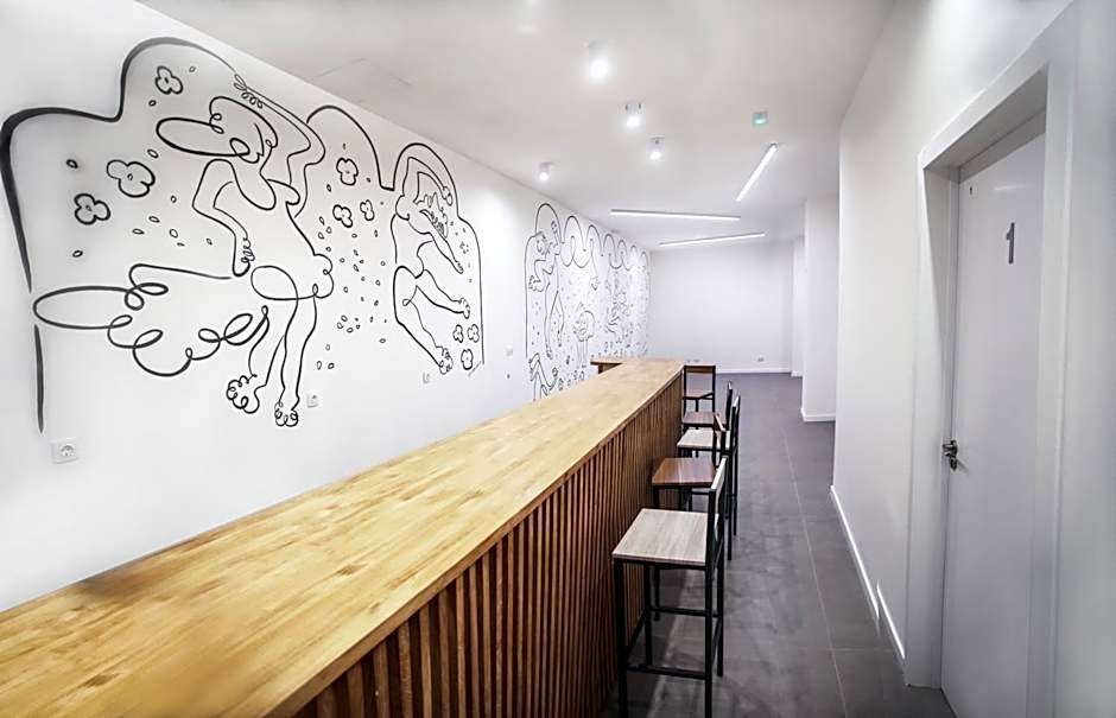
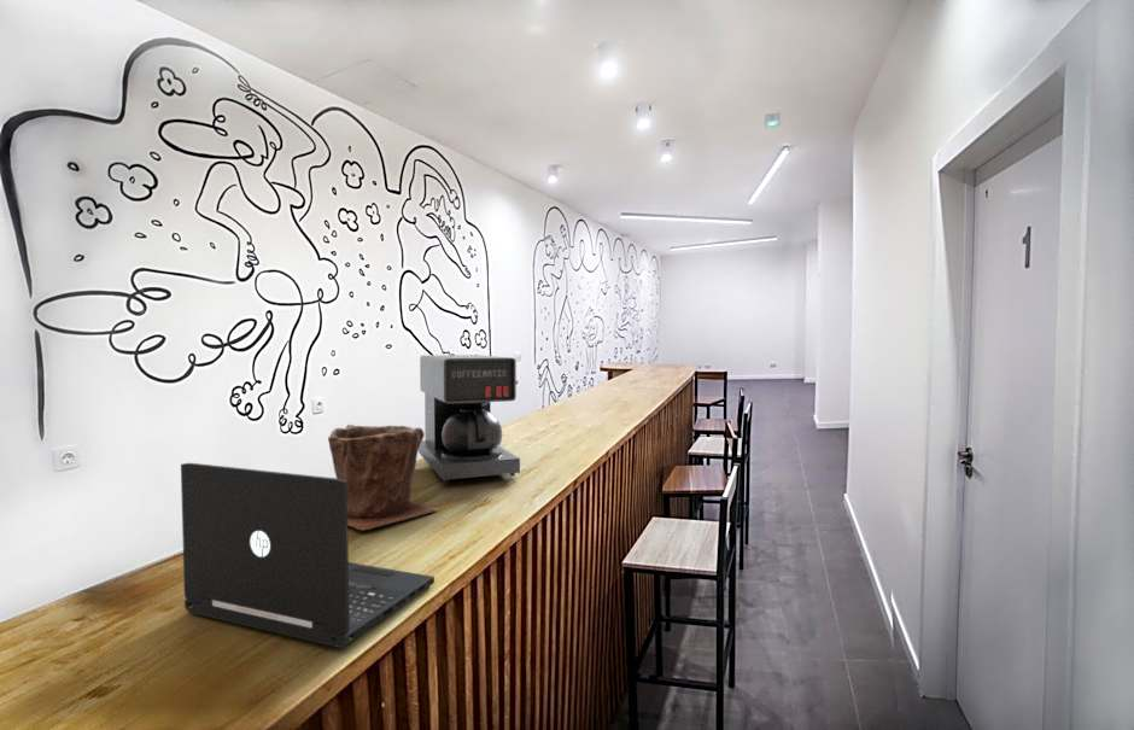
+ coffee maker (464, 411)
+ laptop (314, 527)
+ plant pot (379, 469)
